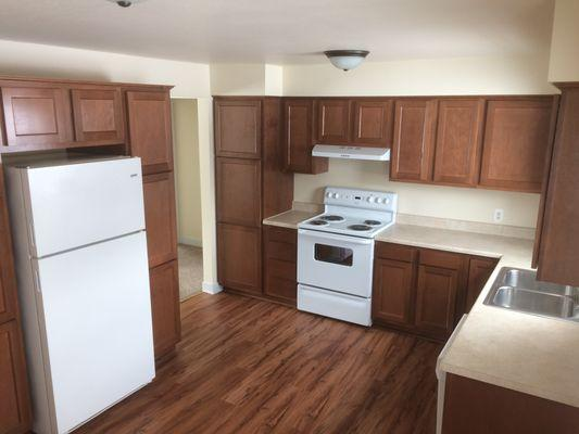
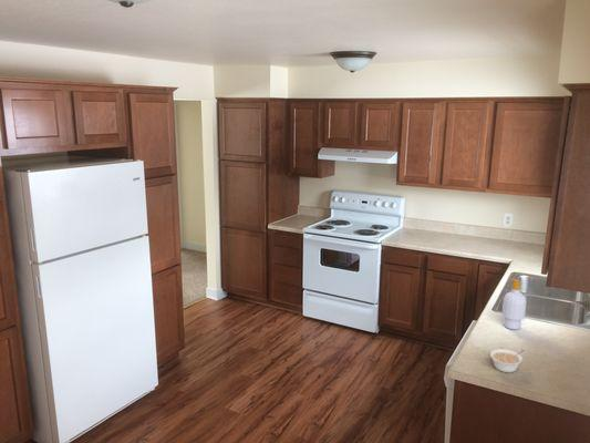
+ legume (506, 360)
+ soap bottle (514, 303)
